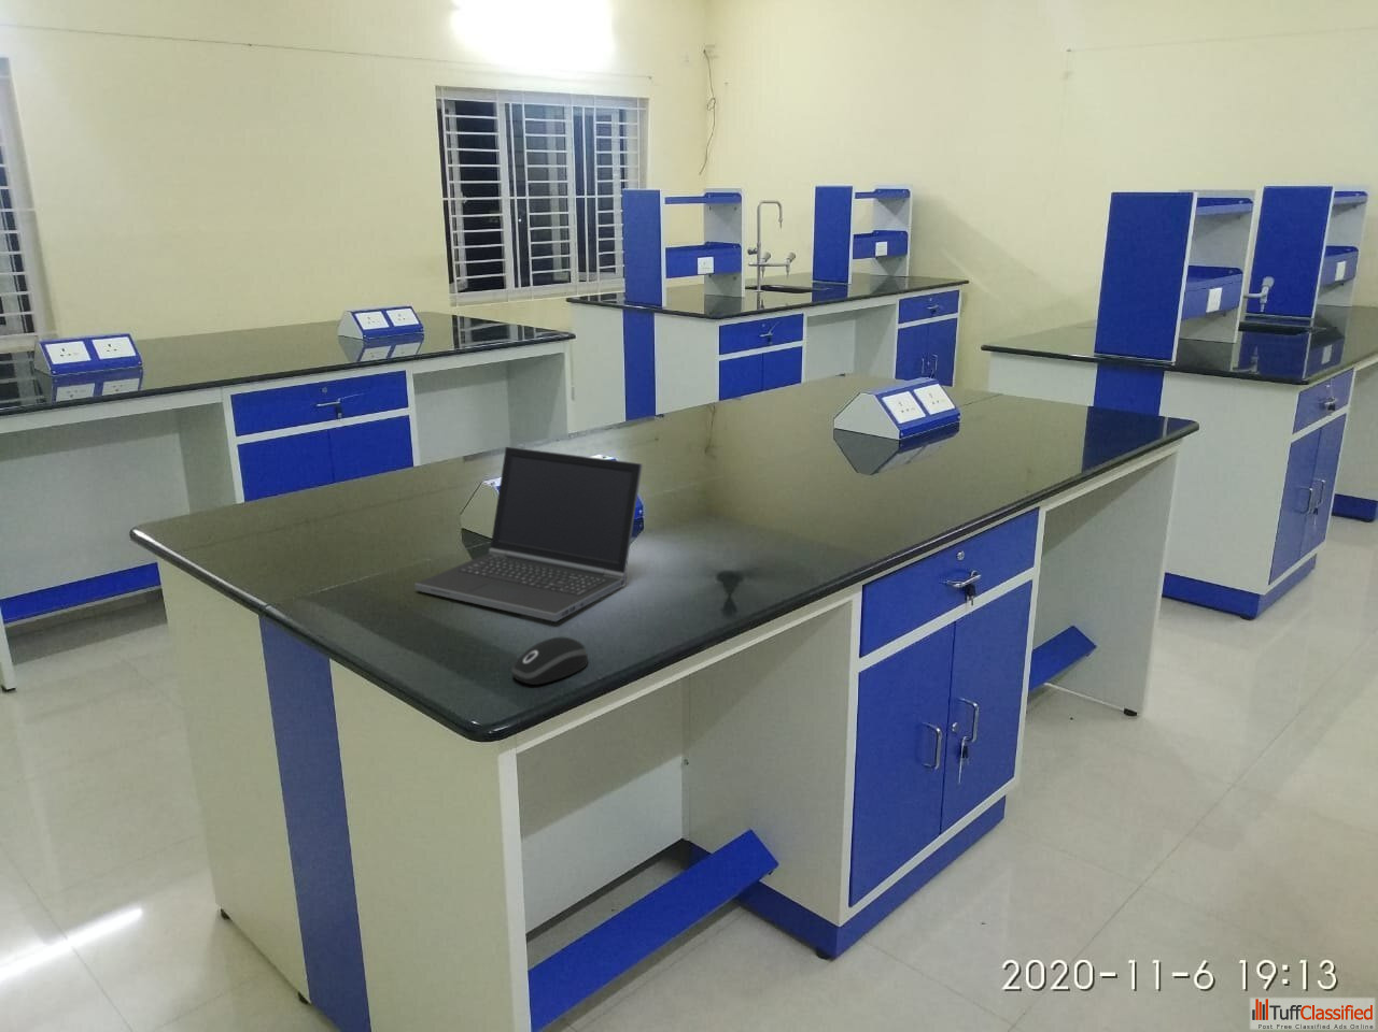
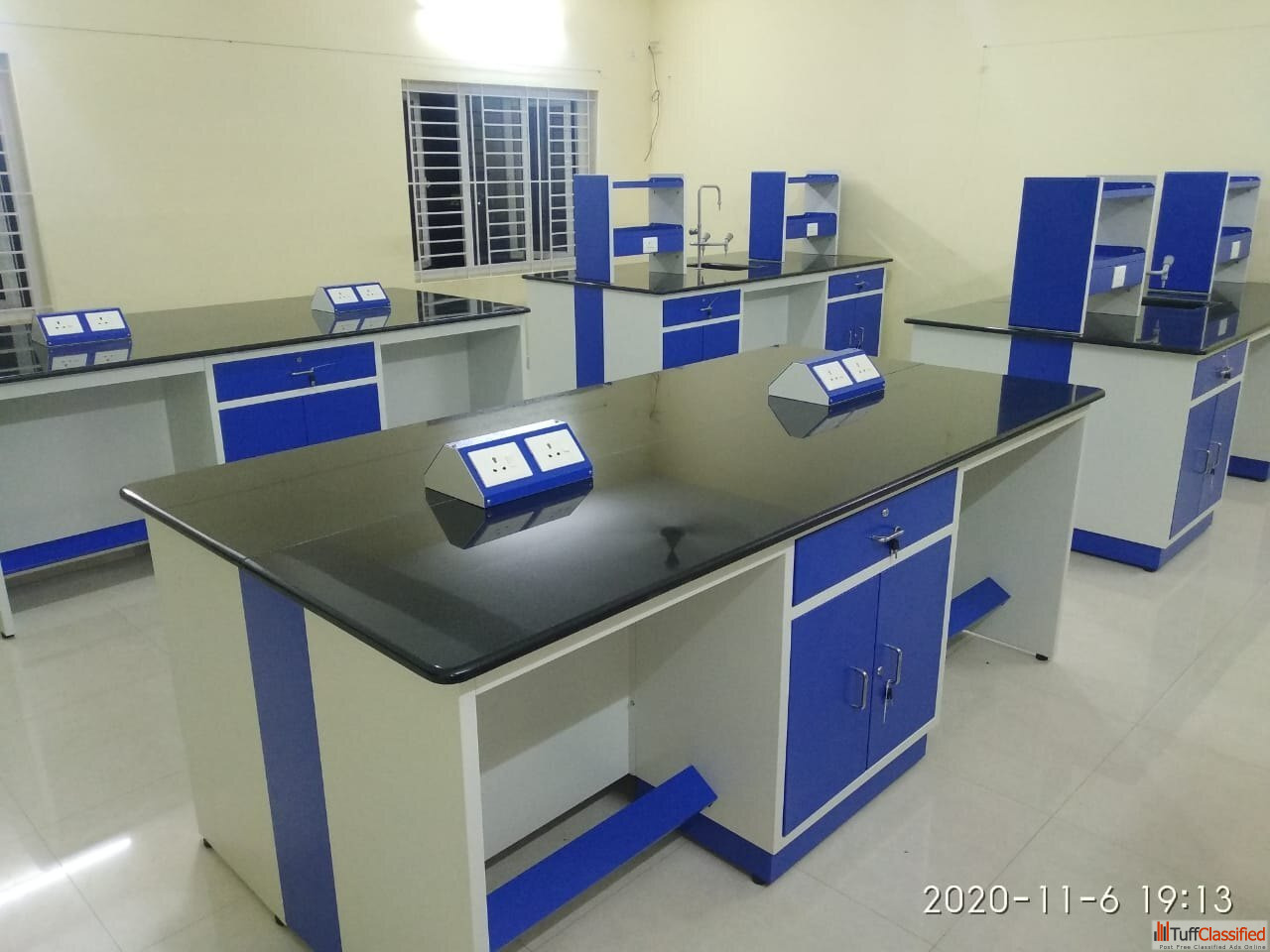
- laptop computer (528, 527)
- computer mouse (550, 655)
